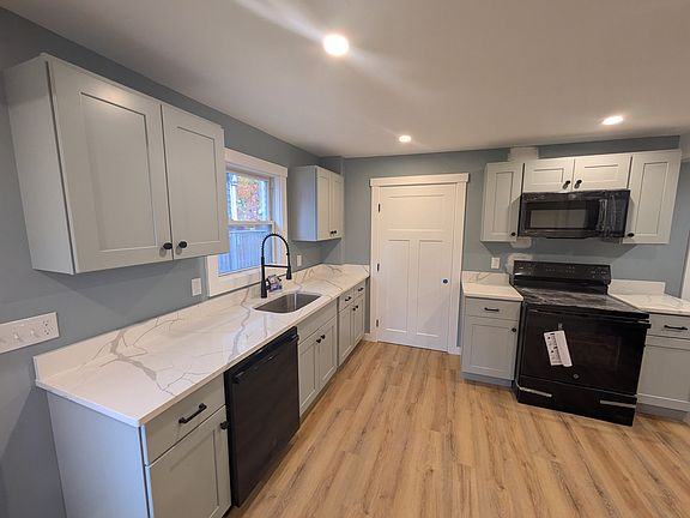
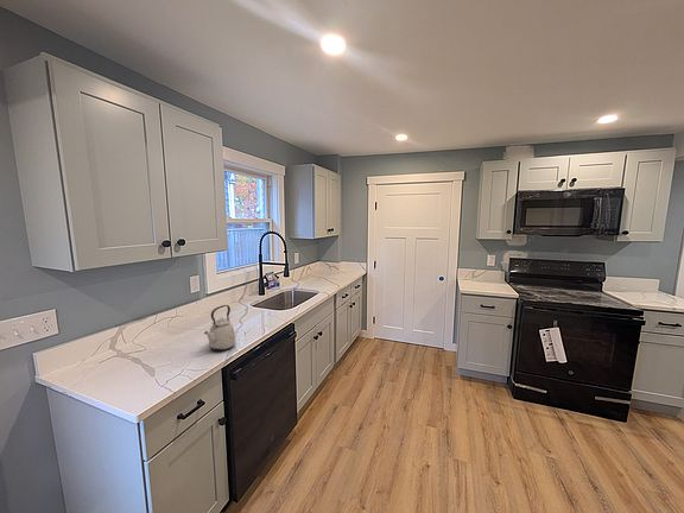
+ kettle (217, 328)
